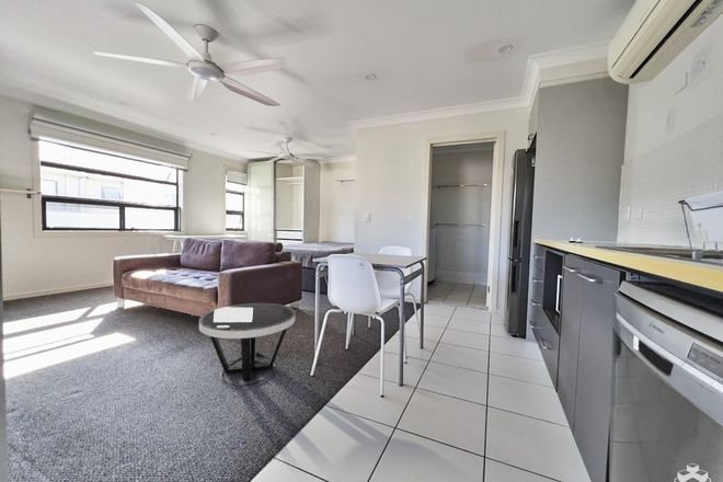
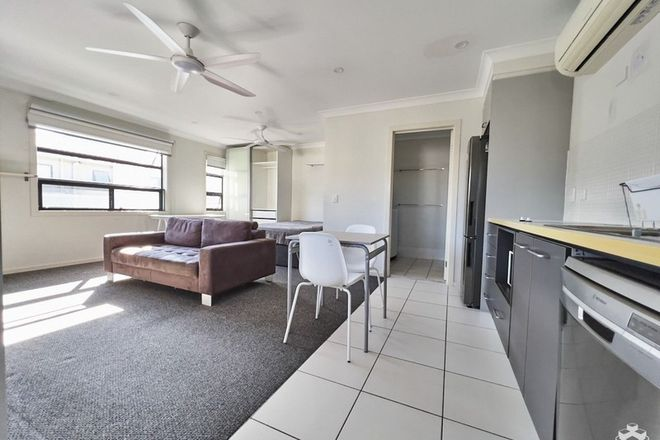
- side table (249, 341)
